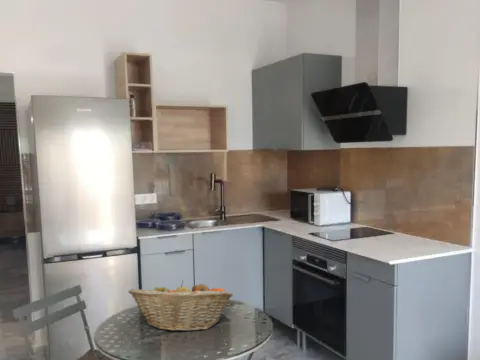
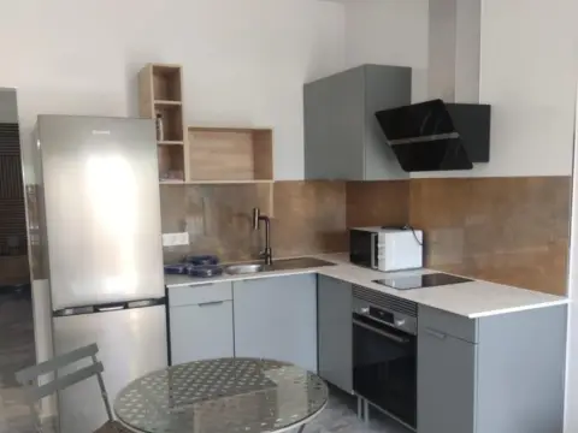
- fruit basket (180, 300)
